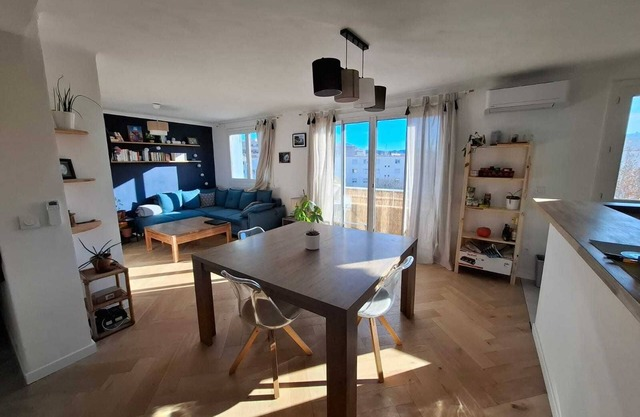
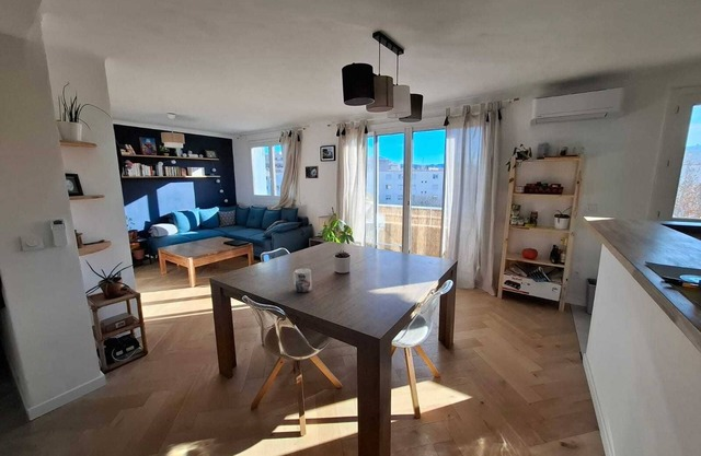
+ mug (301, 280)
